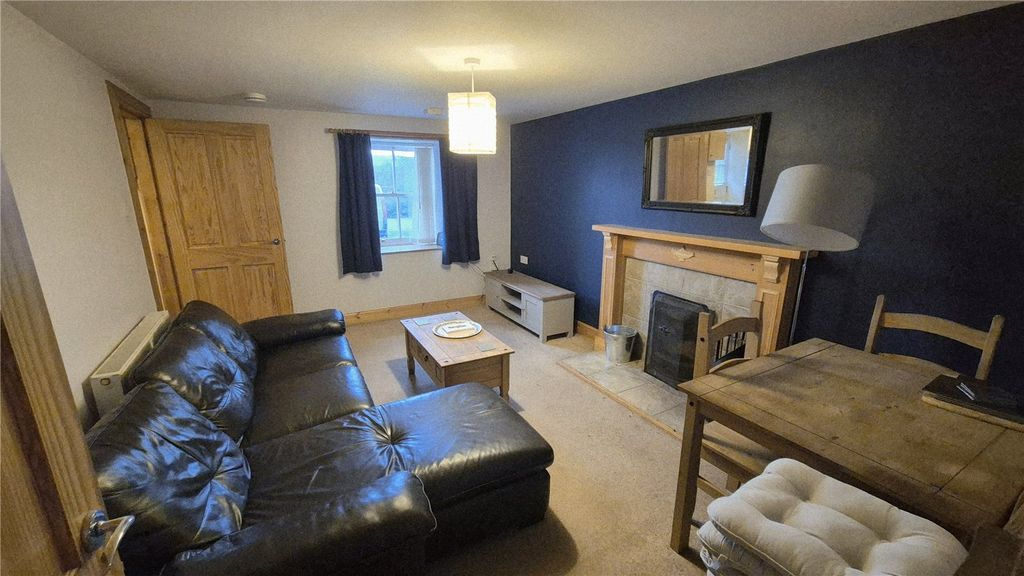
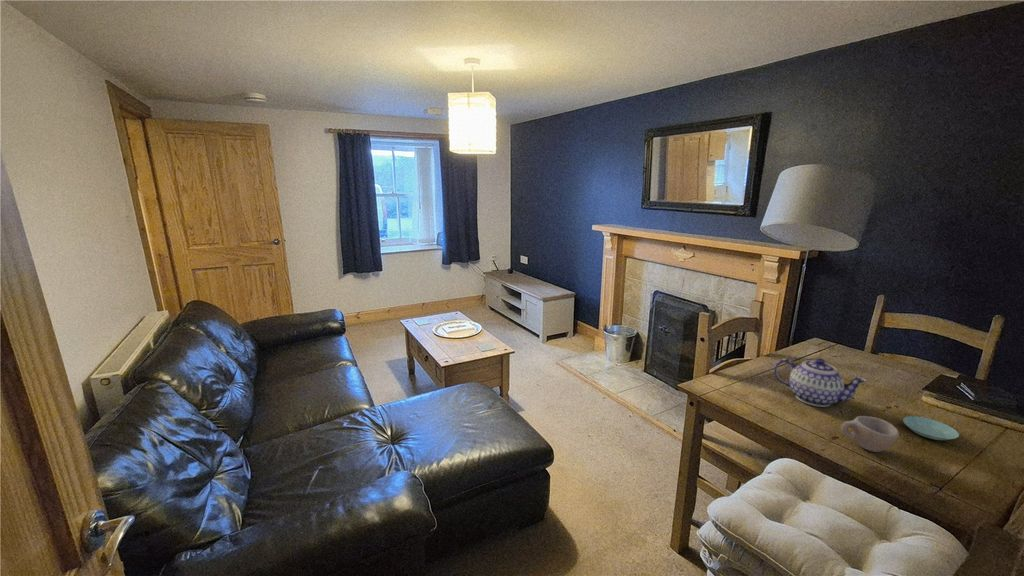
+ cup (867, 435)
+ saucer (929, 430)
+ teapot (817, 379)
